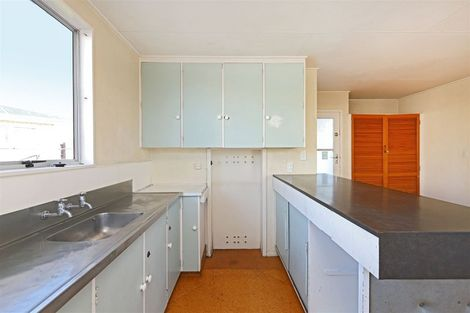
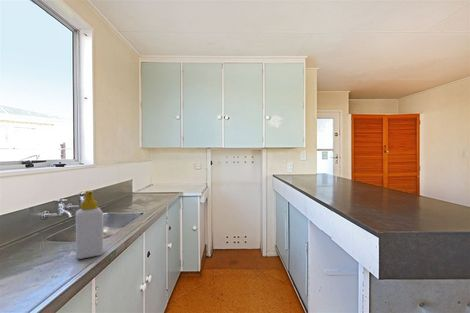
+ soap bottle (89, 222)
